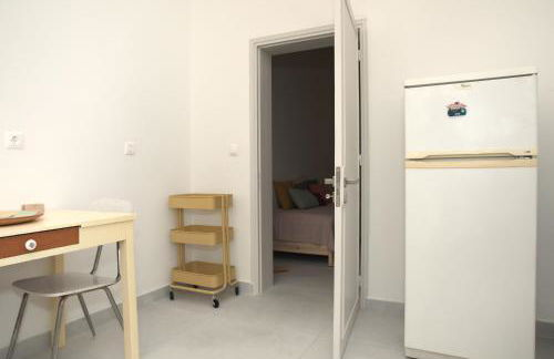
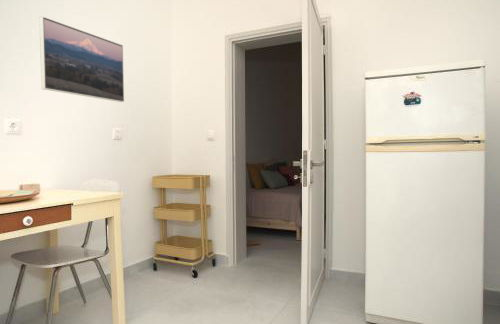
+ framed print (87, 64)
